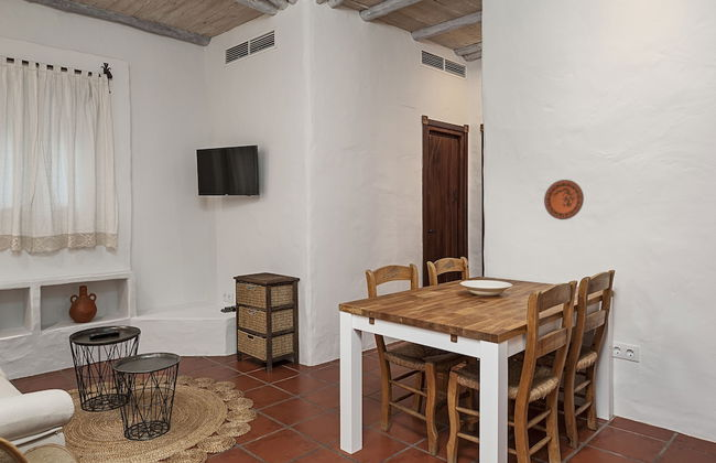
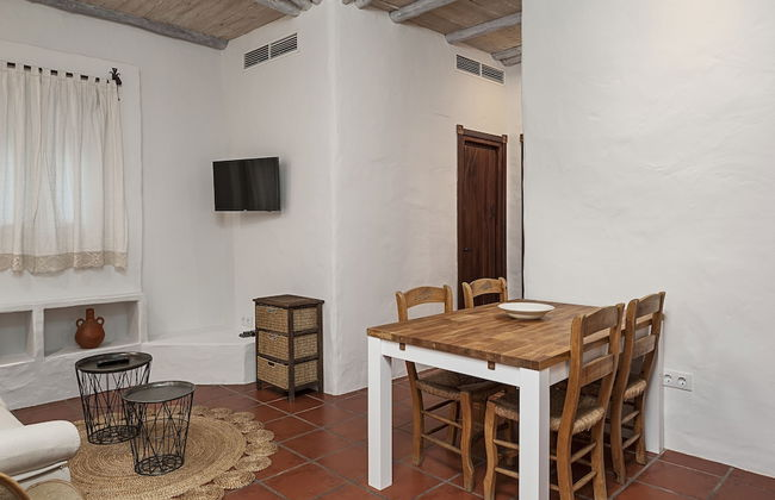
- decorative plate (563, 200)
